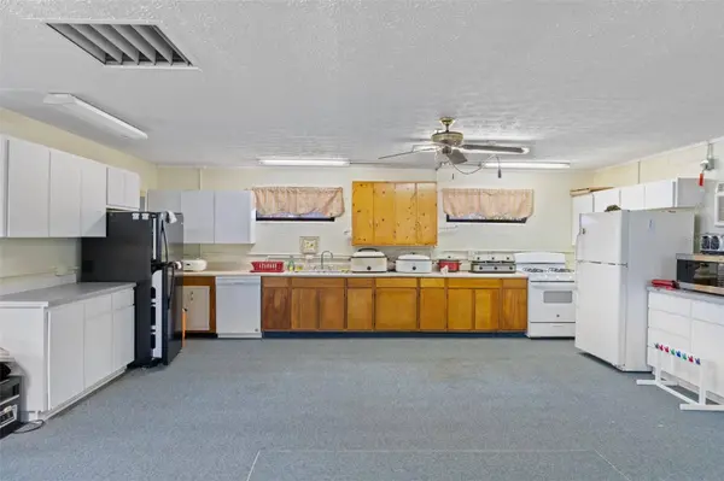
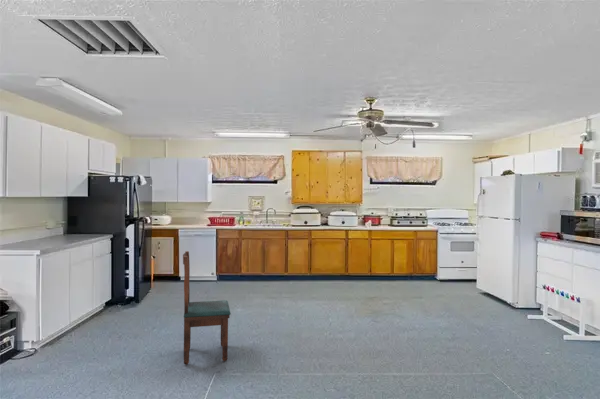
+ dining chair (206, 304)
